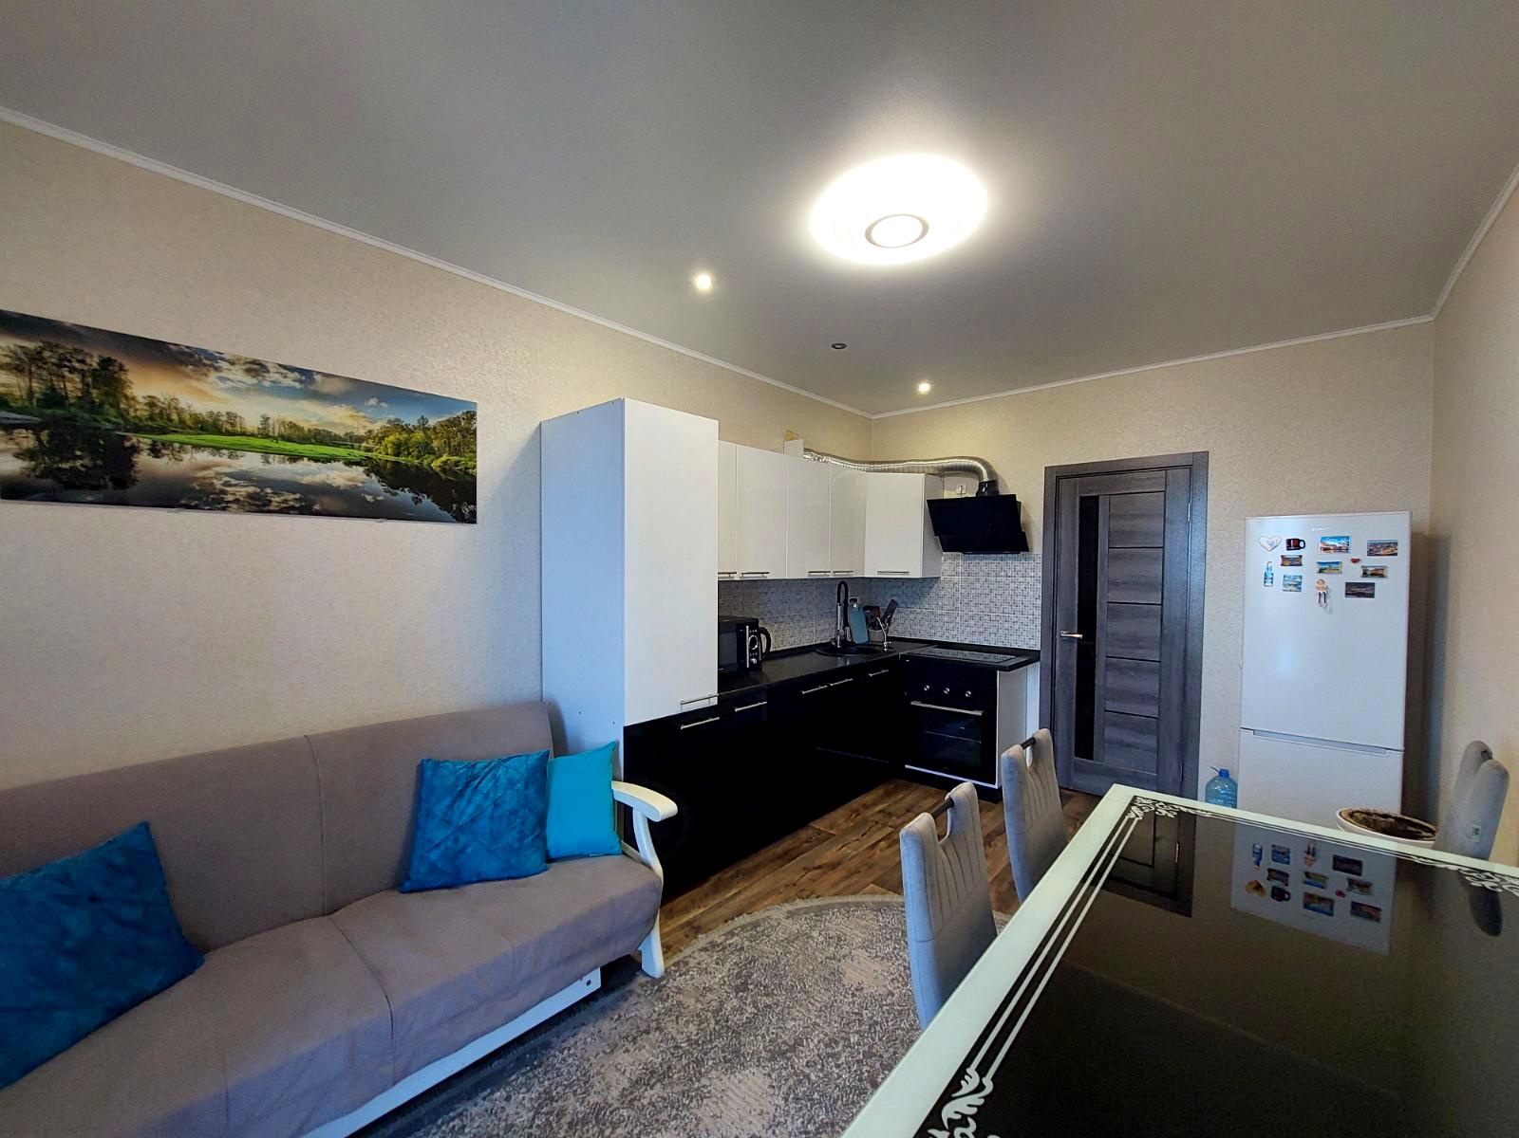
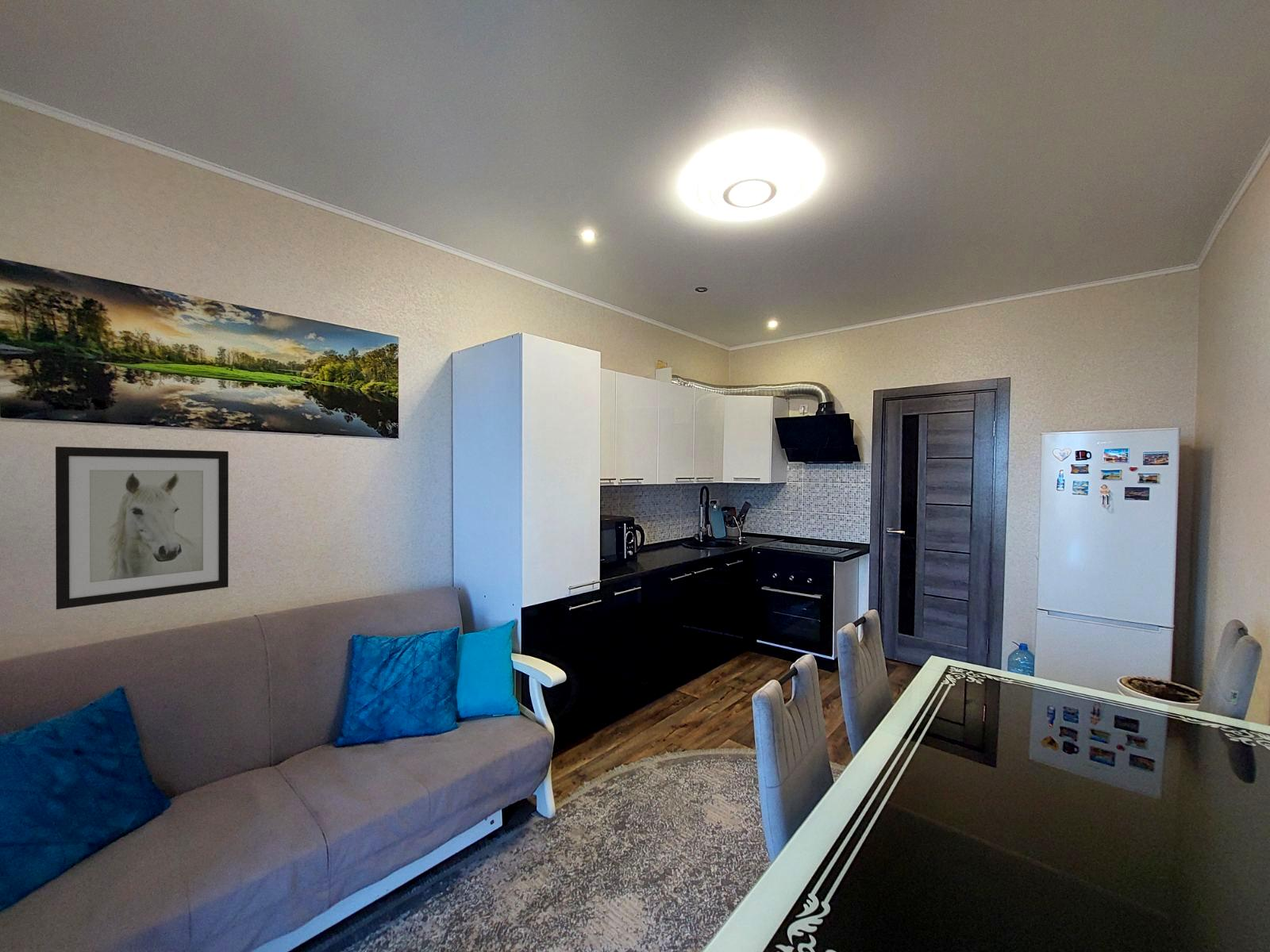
+ wall art (149, 523)
